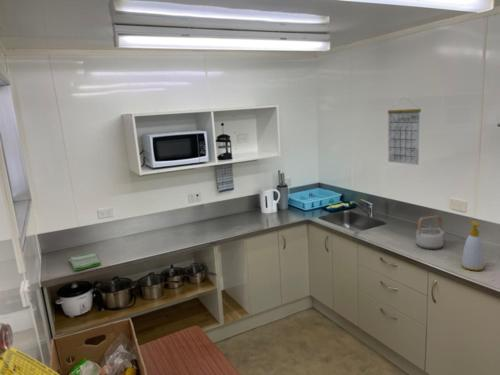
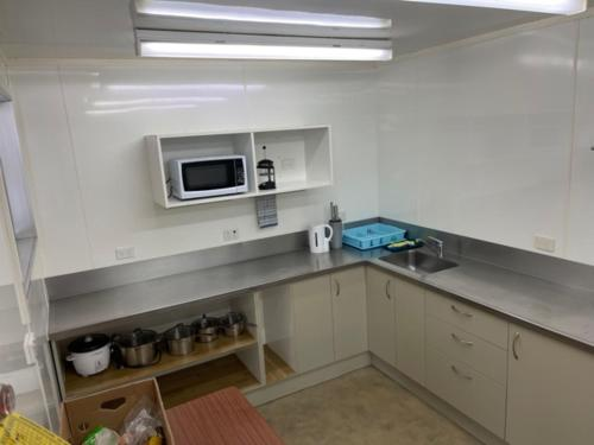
- teapot (431, 230)
- dish towel (85, 260)
- calendar (403, 130)
- soap bottle (473, 245)
